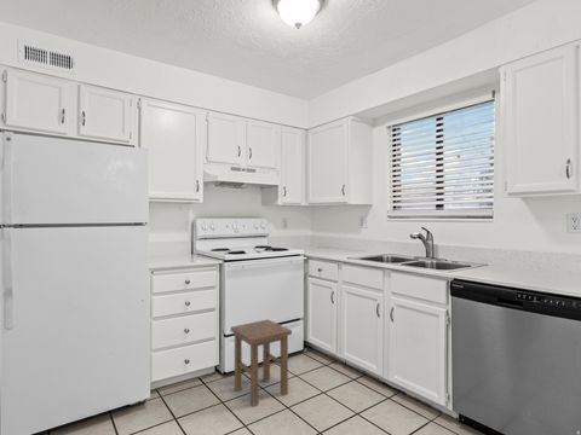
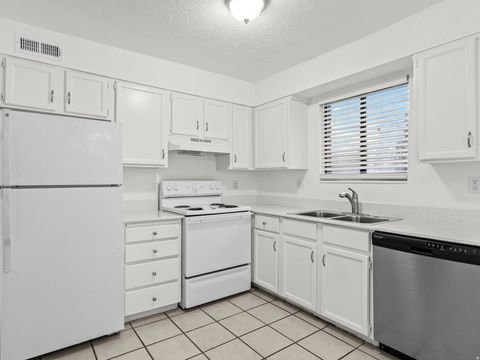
- stool (263, 360)
